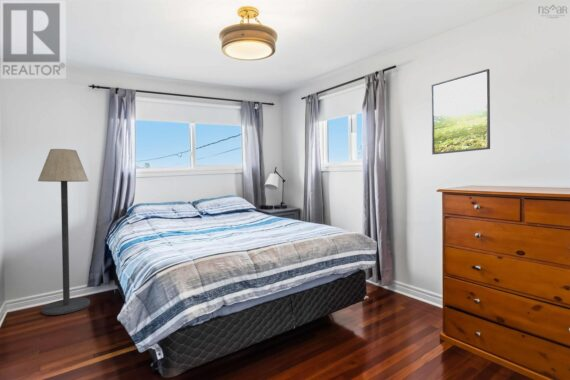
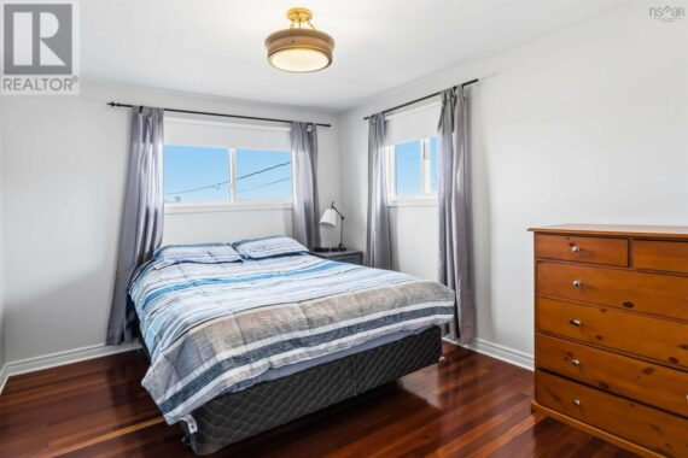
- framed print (458, 114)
- floor lamp (65, 228)
